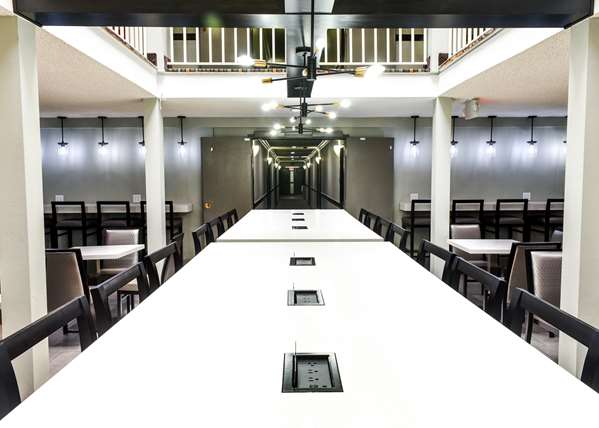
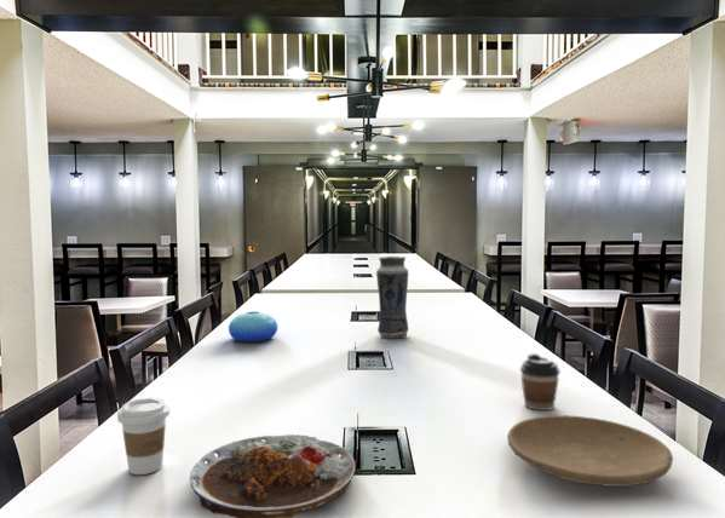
+ bowl (253, 324)
+ coffee cup (539, 380)
+ plate (275, 467)
+ coffee cup (144, 436)
+ vase (392, 295)
+ plate (585, 454)
